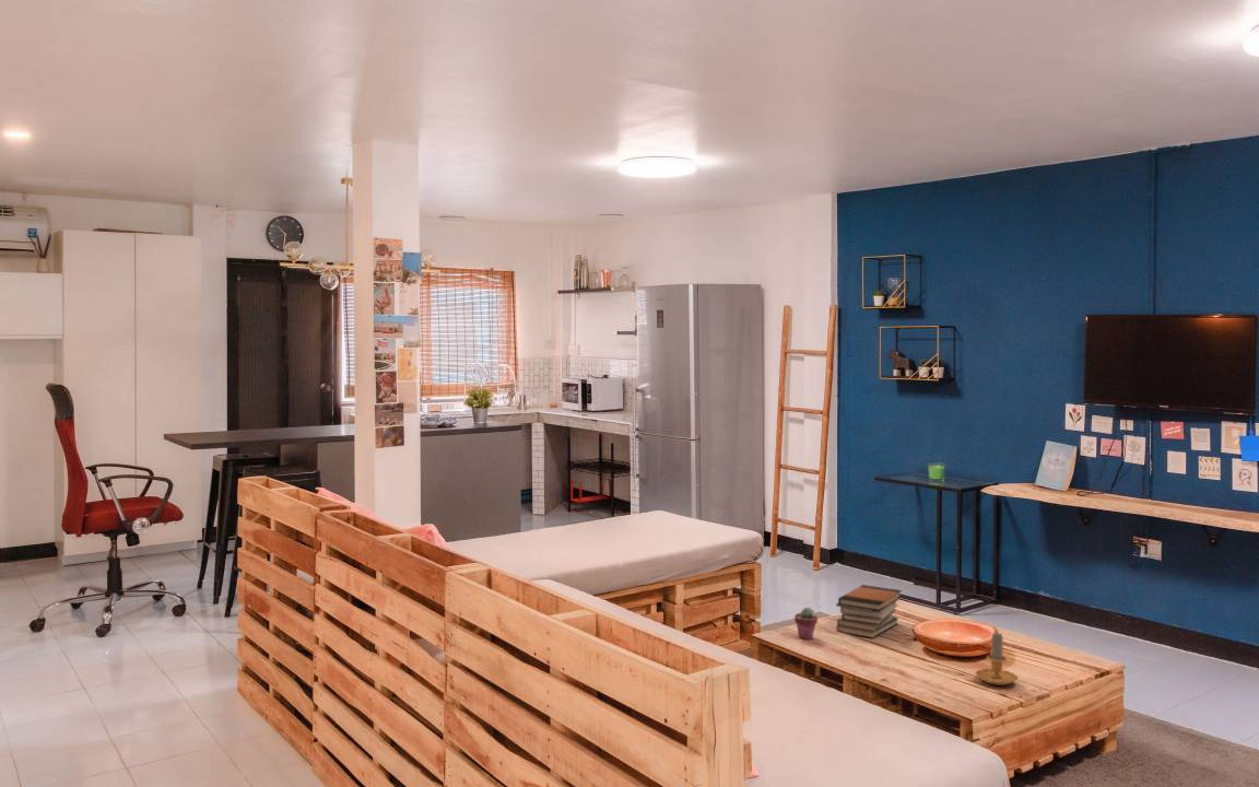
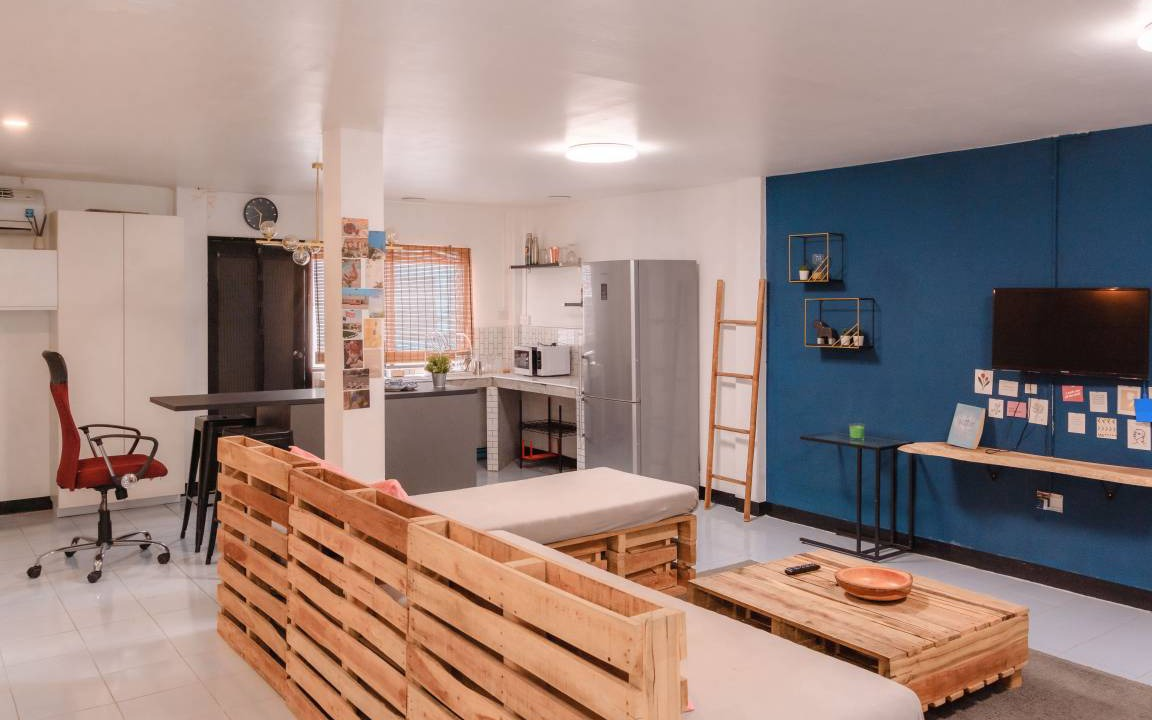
- candle (995, 657)
- potted succulent (805, 622)
- book stack (869, 610)
